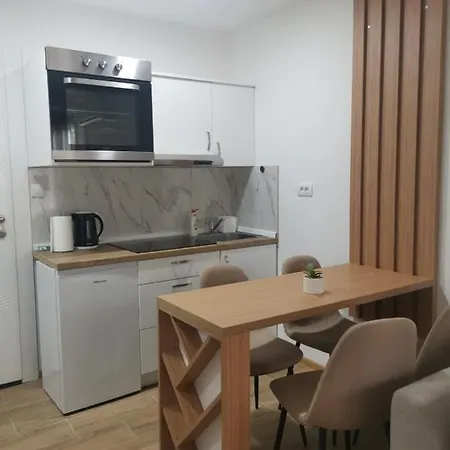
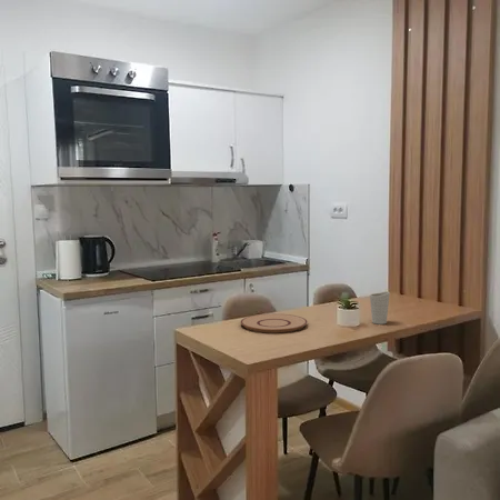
+ plate (273, 322)
+ cup (379, 307)
